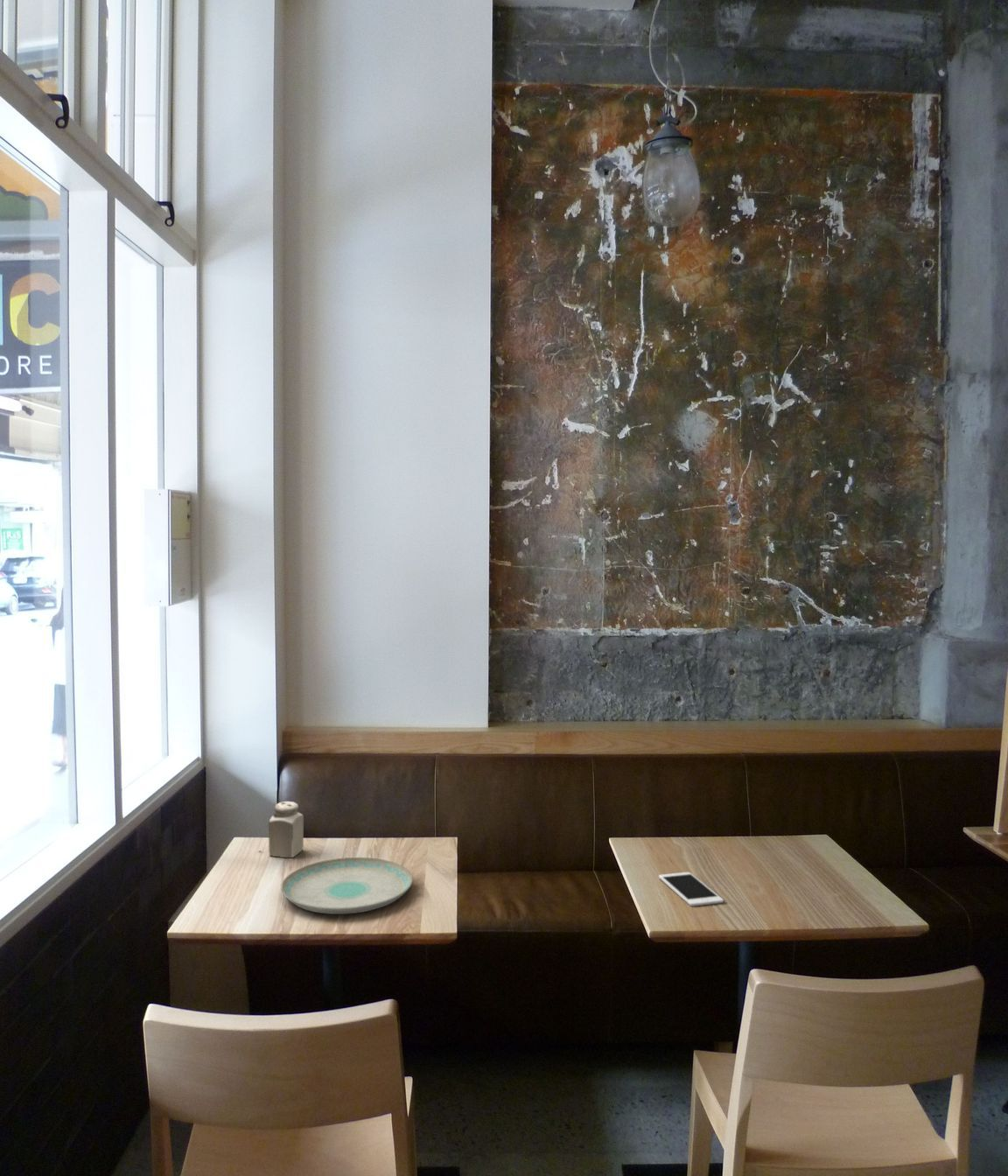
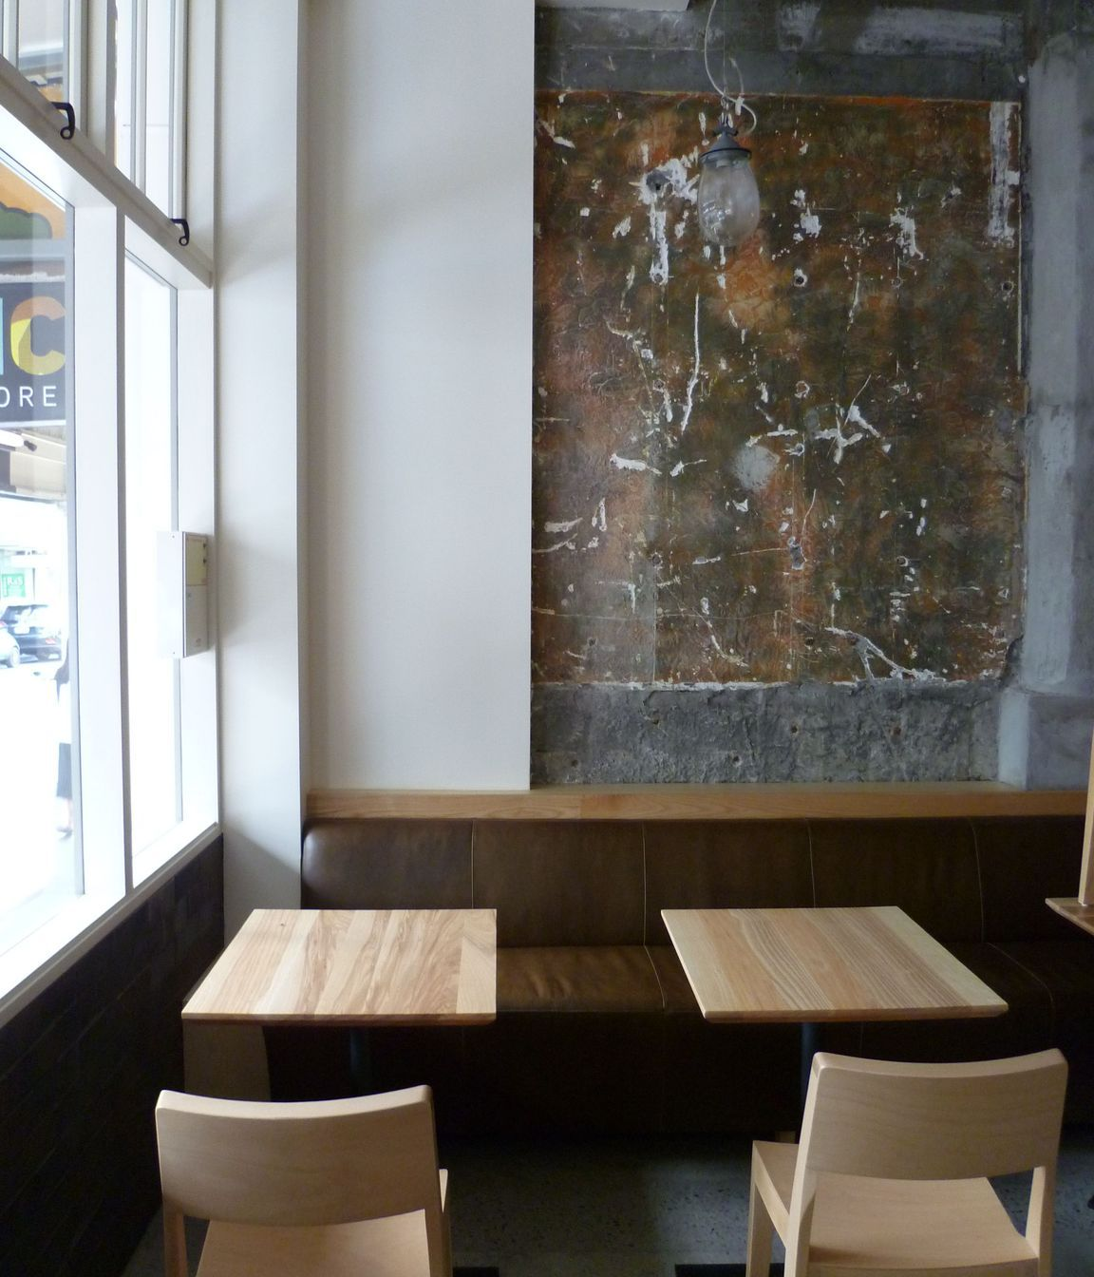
- salt shaker (286, 828)
- cell phone (690, 888)
- plate (347, 886)
